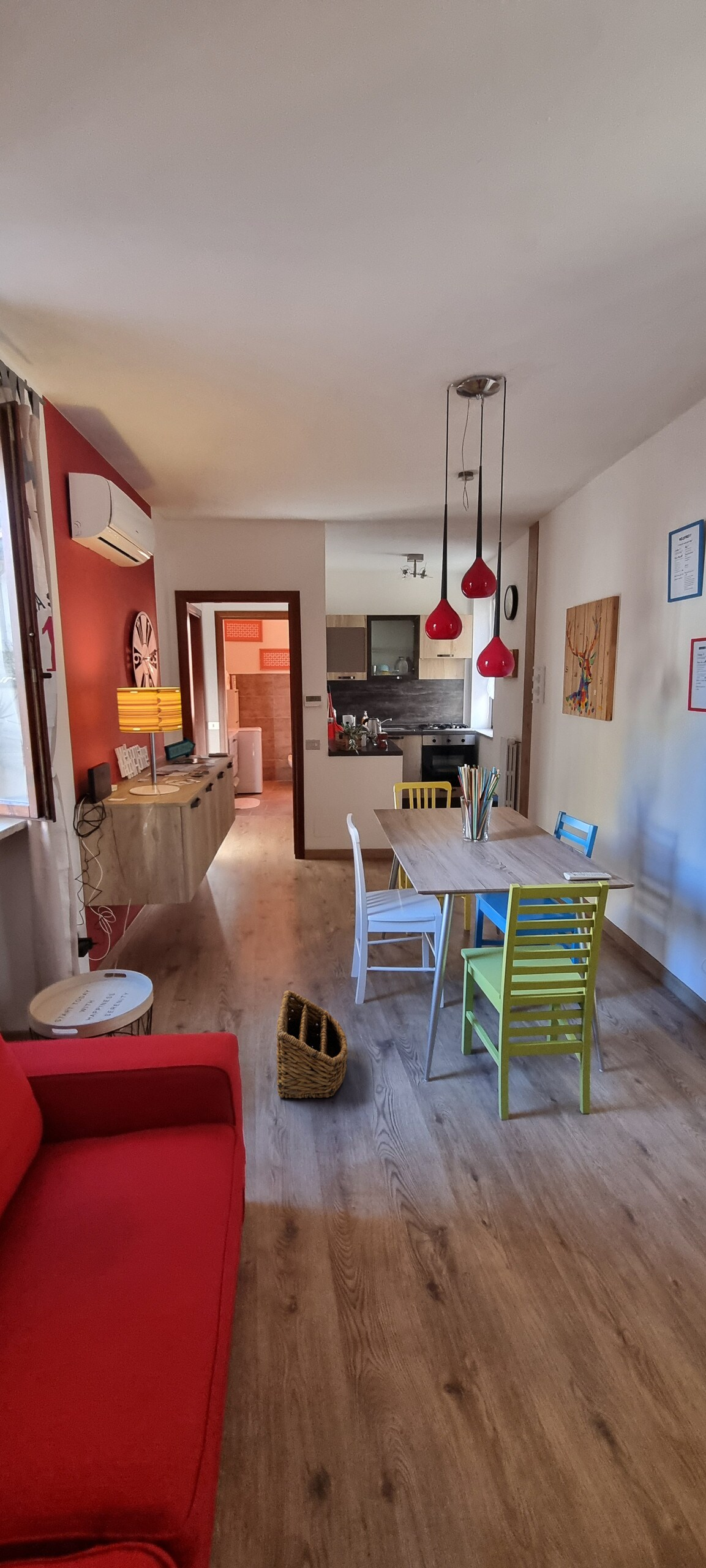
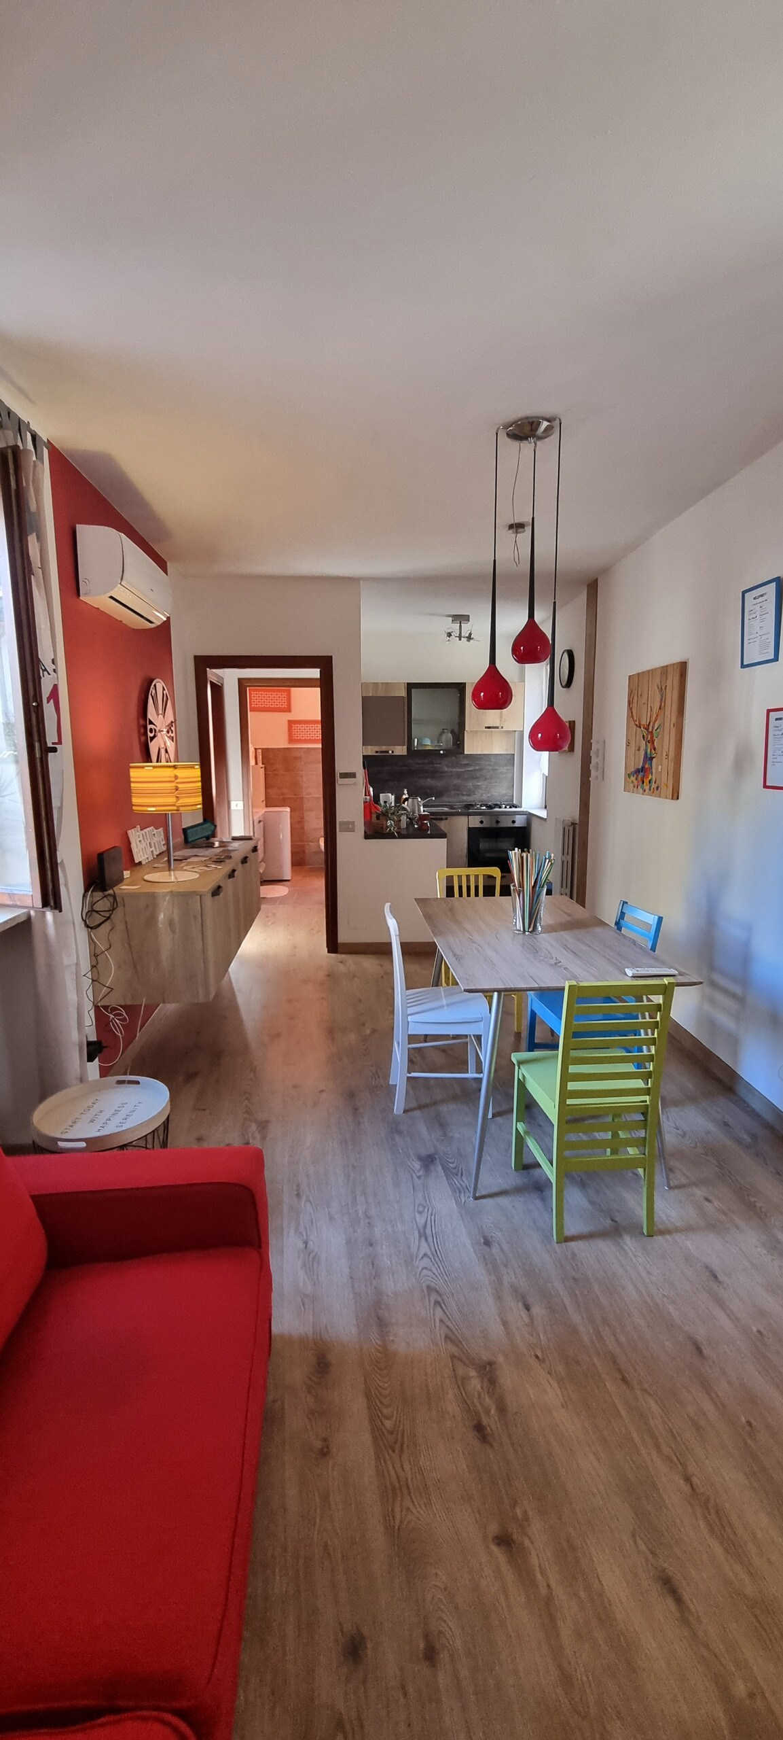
- basket (314, 1040)
